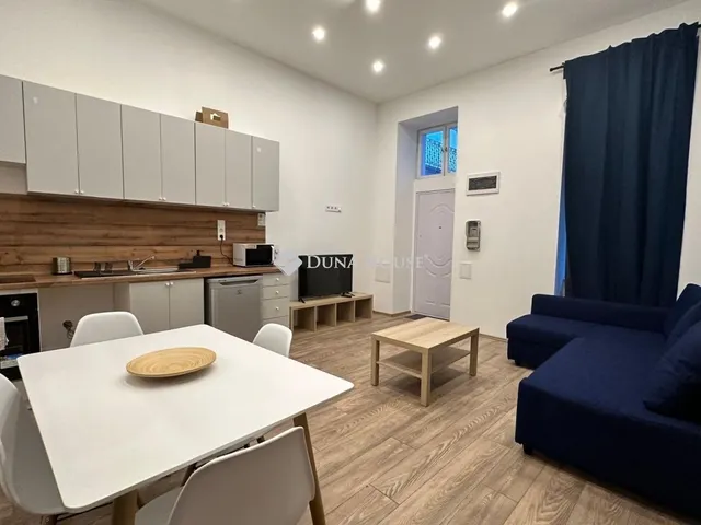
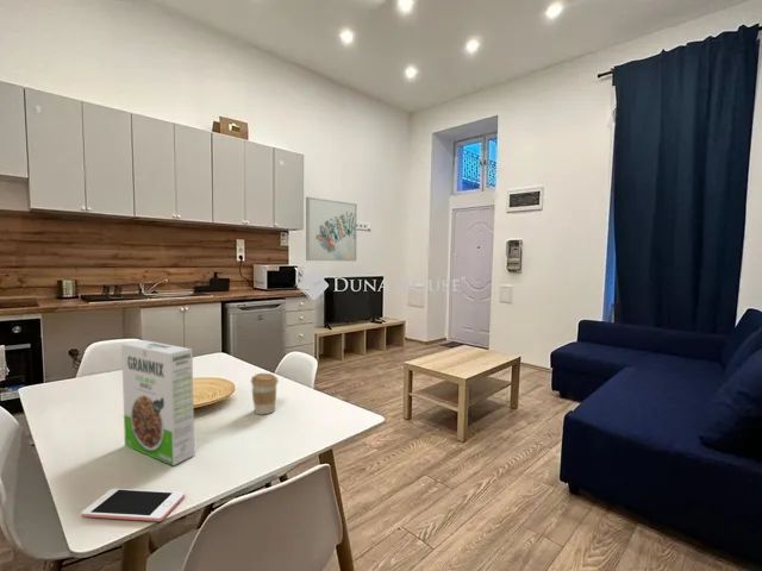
+ coffee cup (264, 393)
+ cell phone (135, 503)
+ wall art (332, 231)
+ cereal box (157, 399)
